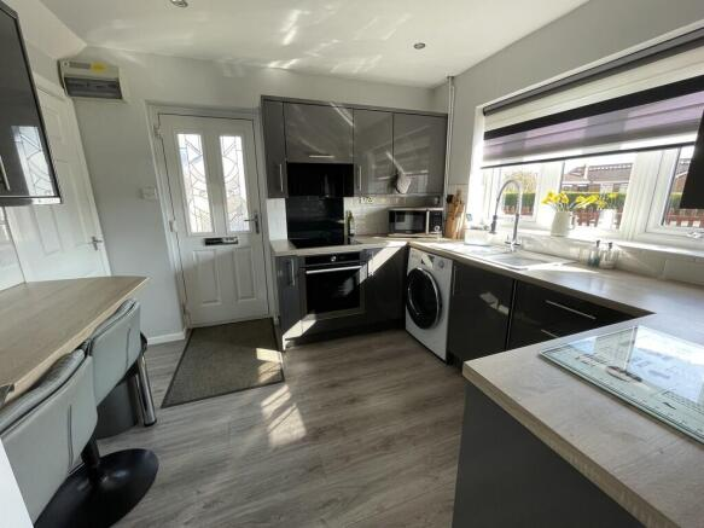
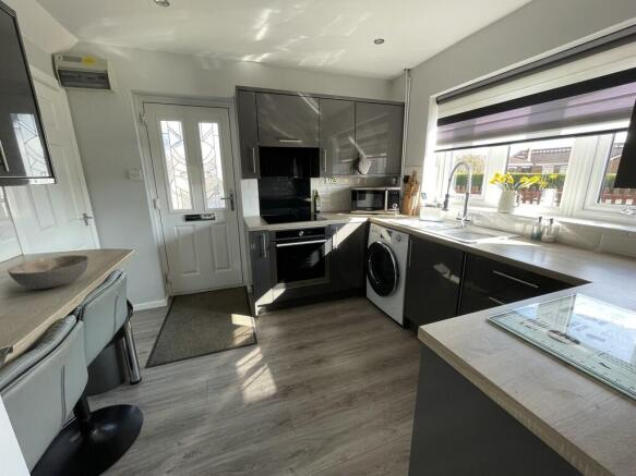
+ bowl (52, 273)
